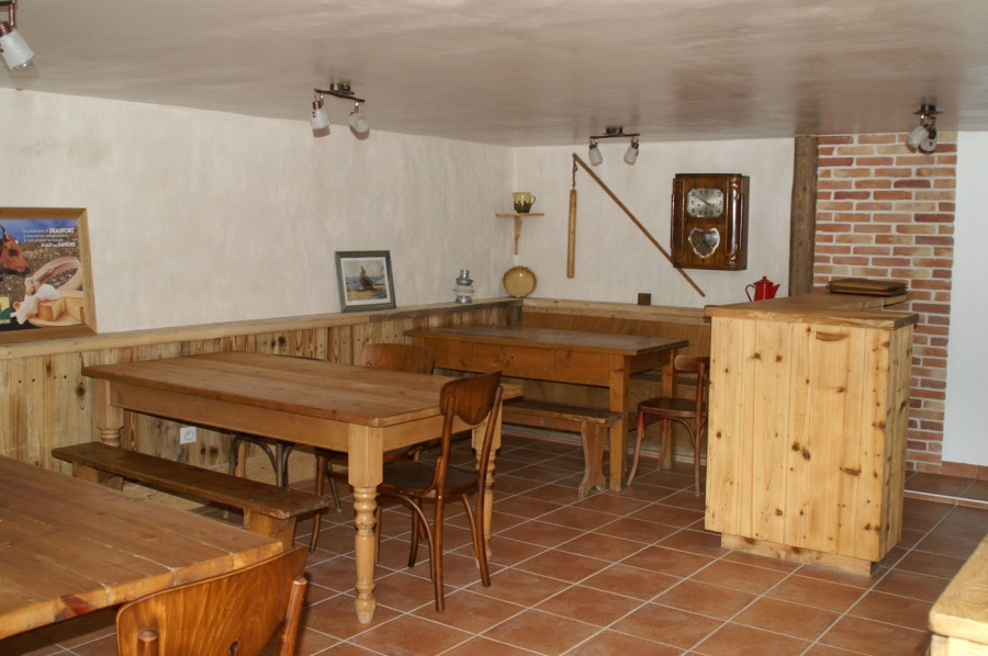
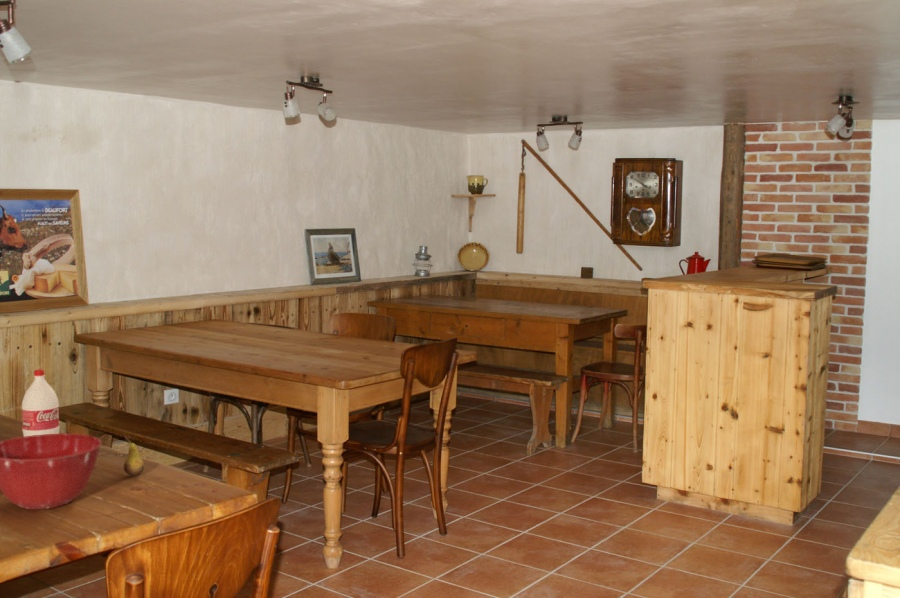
+ bottle (40, 419)
+ fruit (133, 455)
+ mixing bowl (45, 473)
